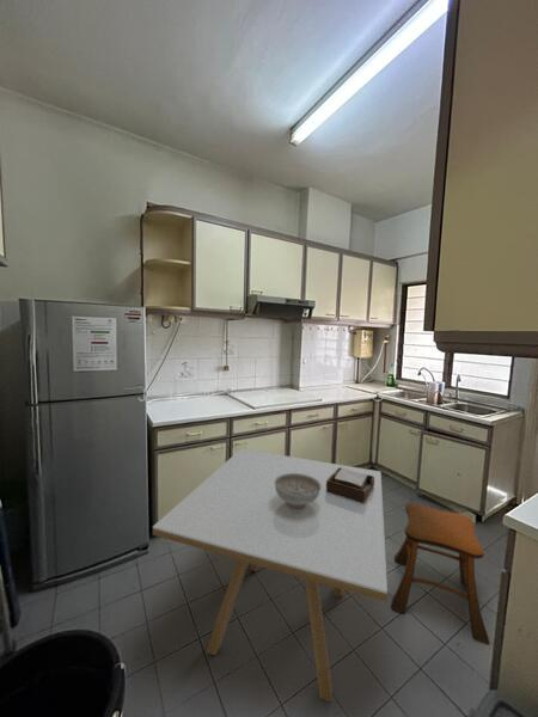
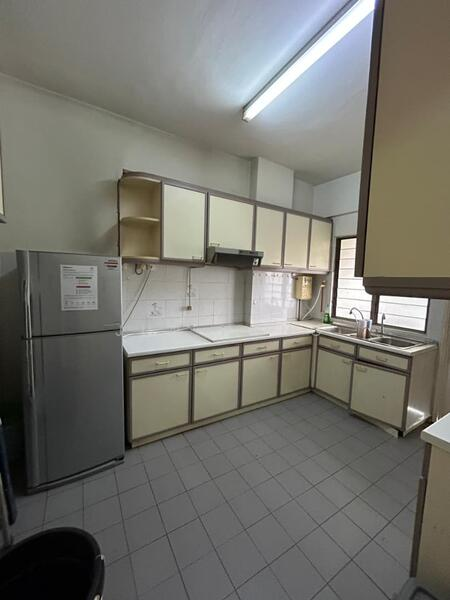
- napkin holder (350, 482)
- dining table (285, 557)
- decorative bowl (296, 492)
- stool (438, 553)
